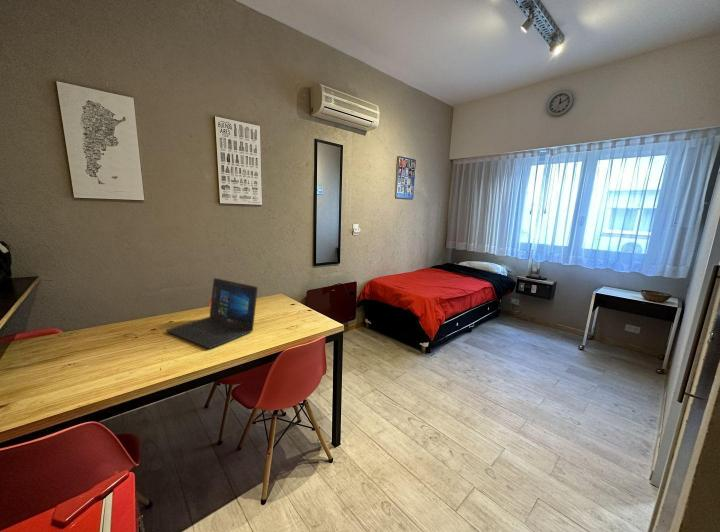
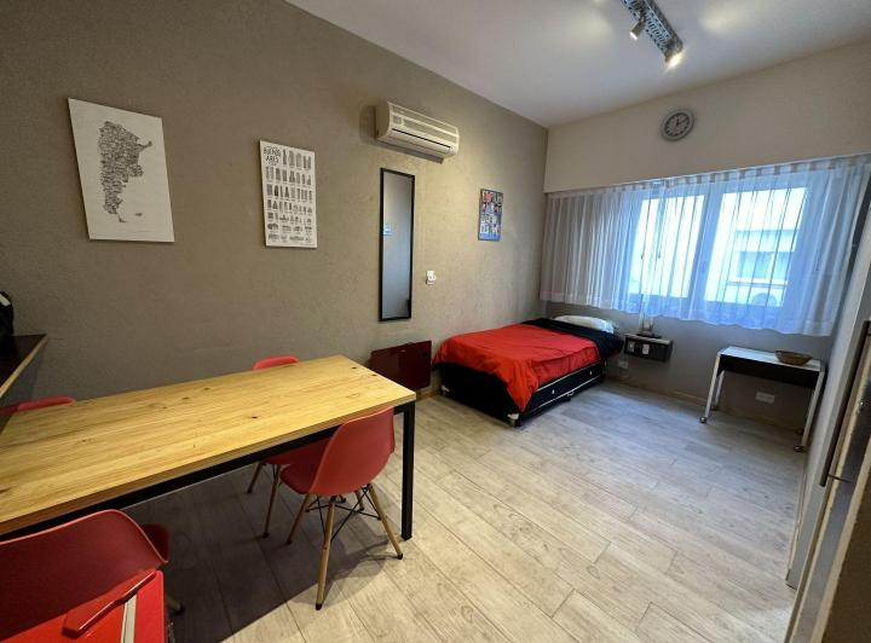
- laptop (212, 309)
